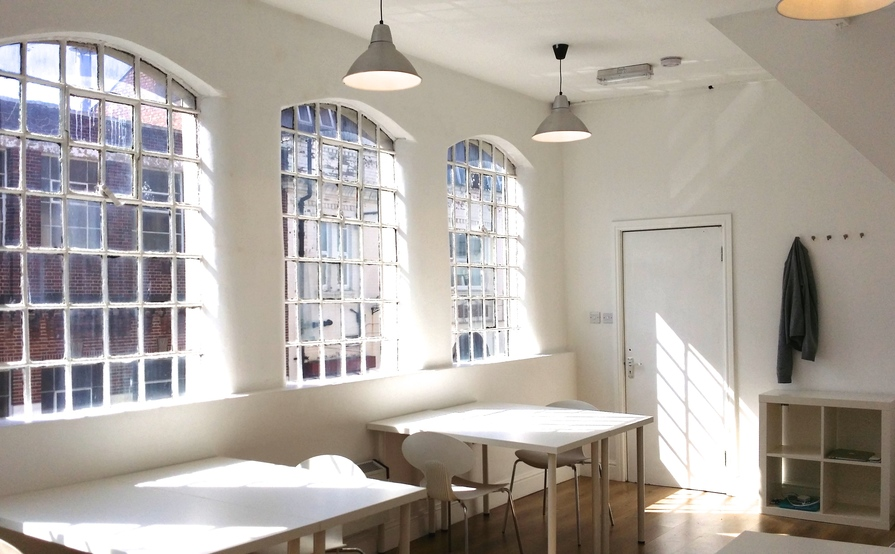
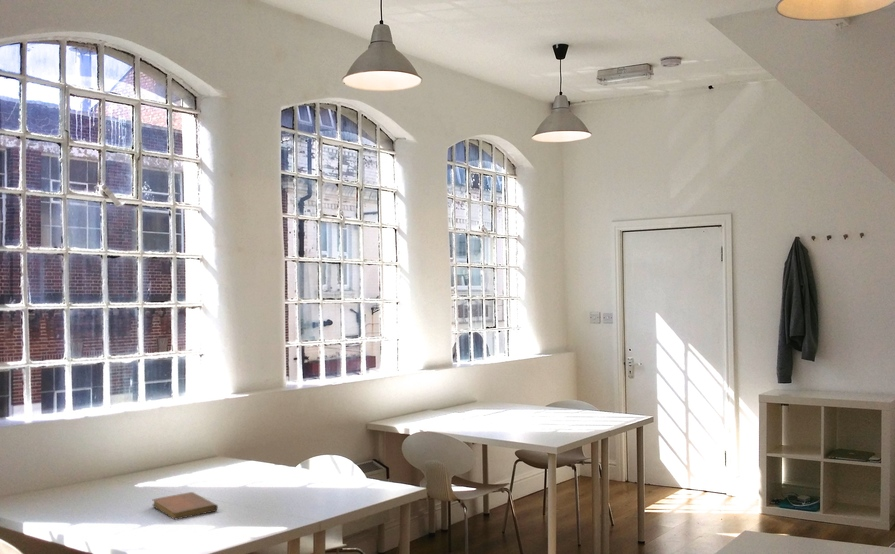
+ notebook (184, 504)
